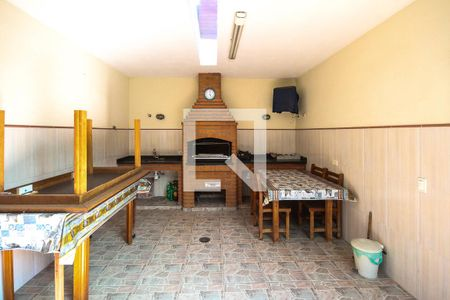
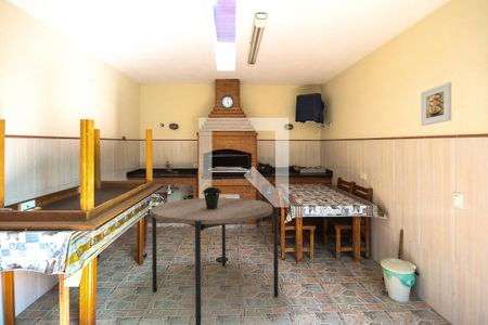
+ dining table (222, 249)
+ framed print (435, 105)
+ potted plant (210, 188)
